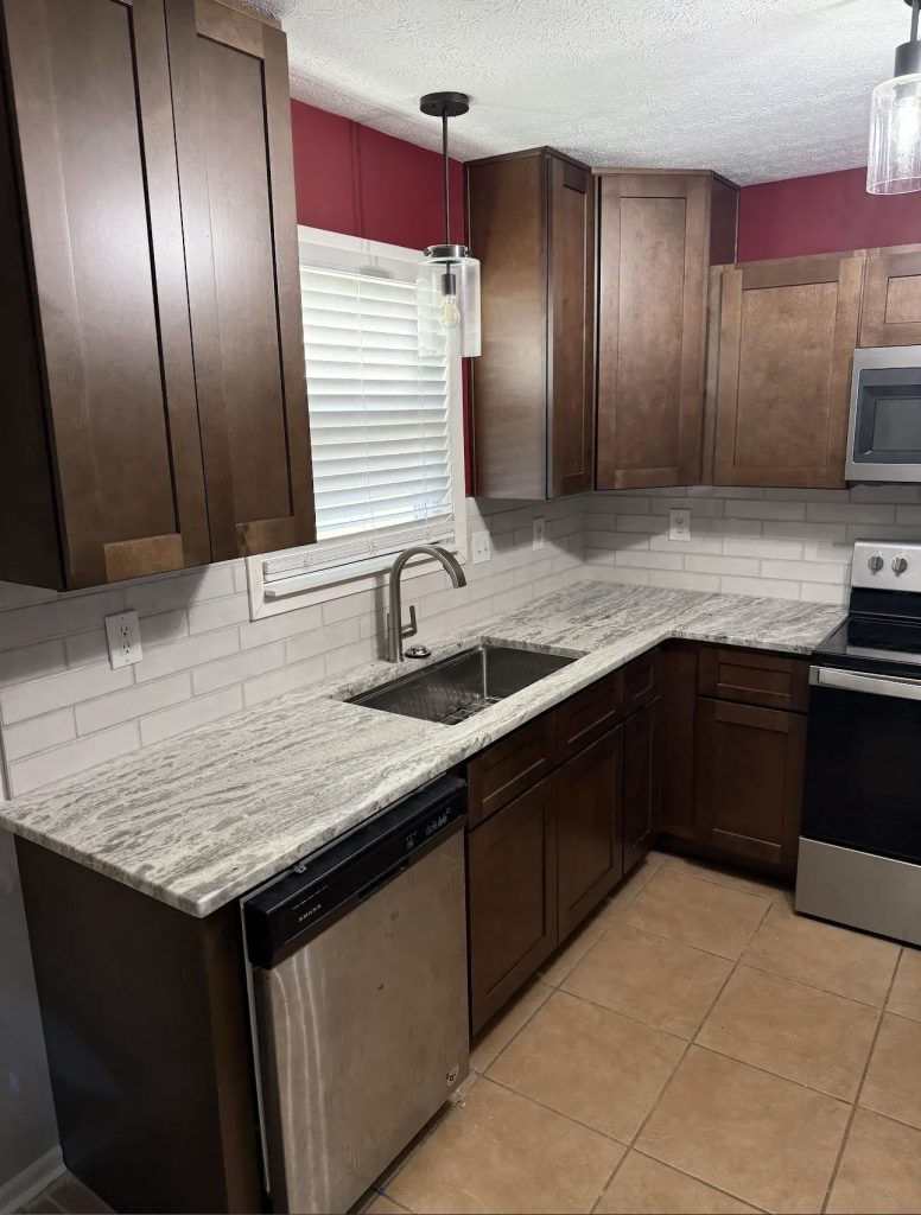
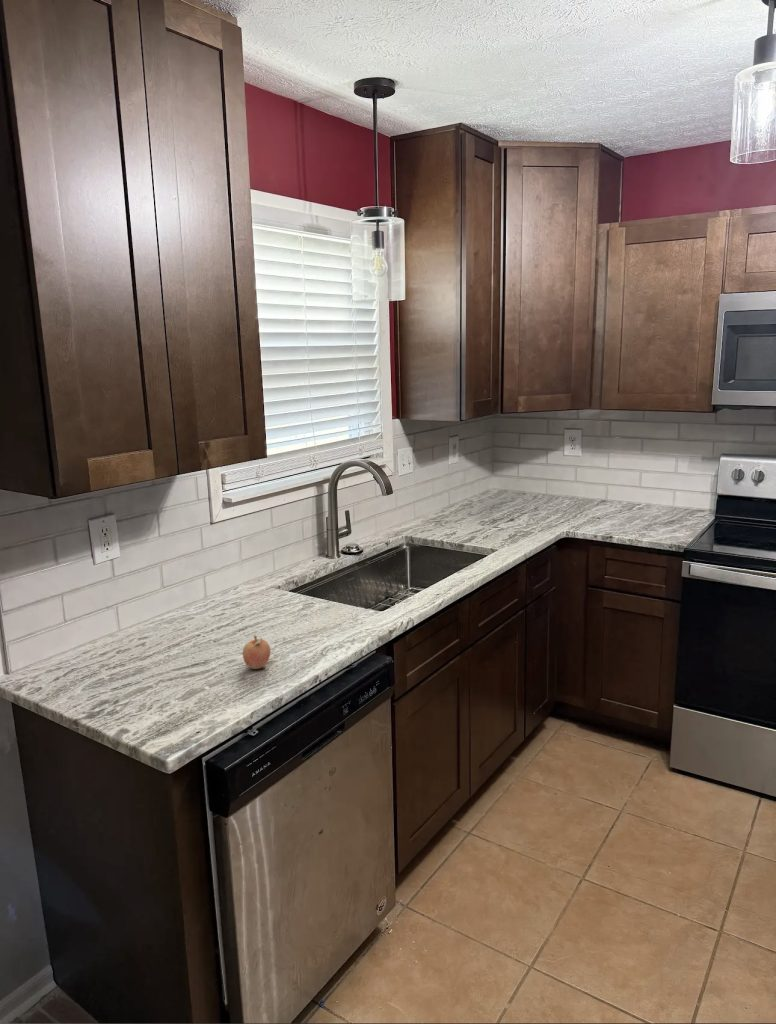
+ fruit (256, 651)
